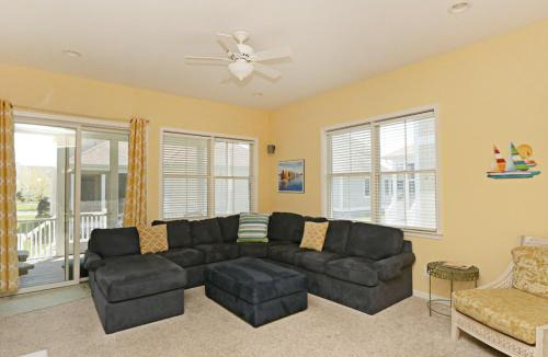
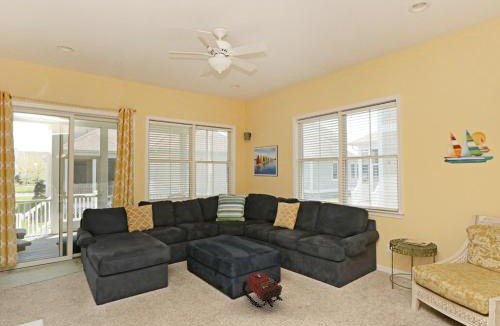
+ backpack (263, 289)
